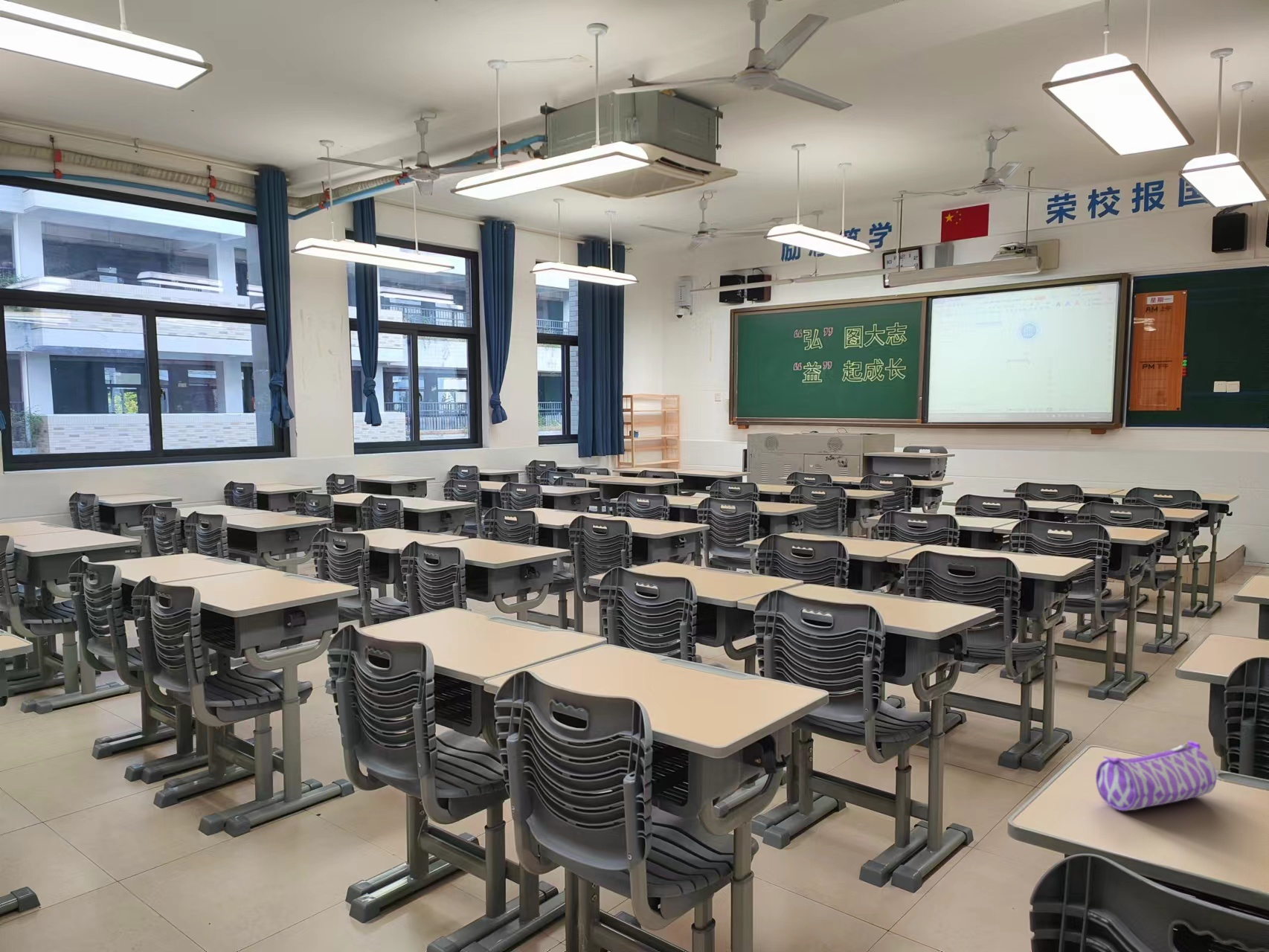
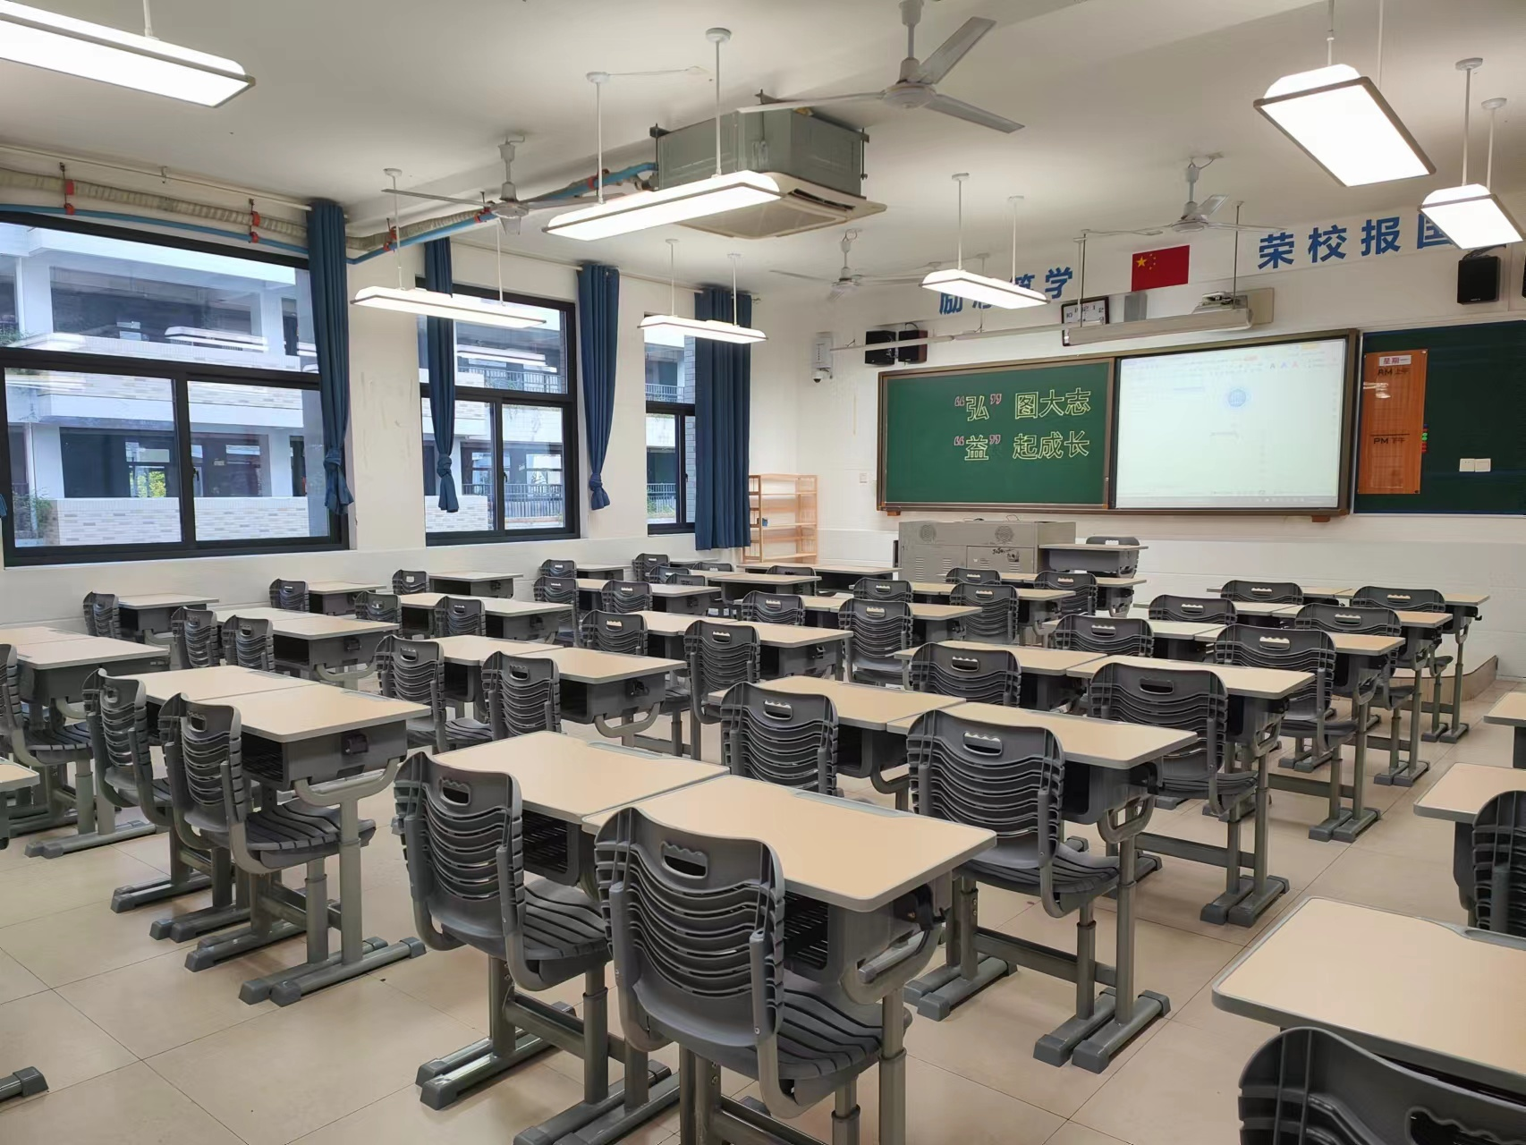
- pencil case (1157, 775)
